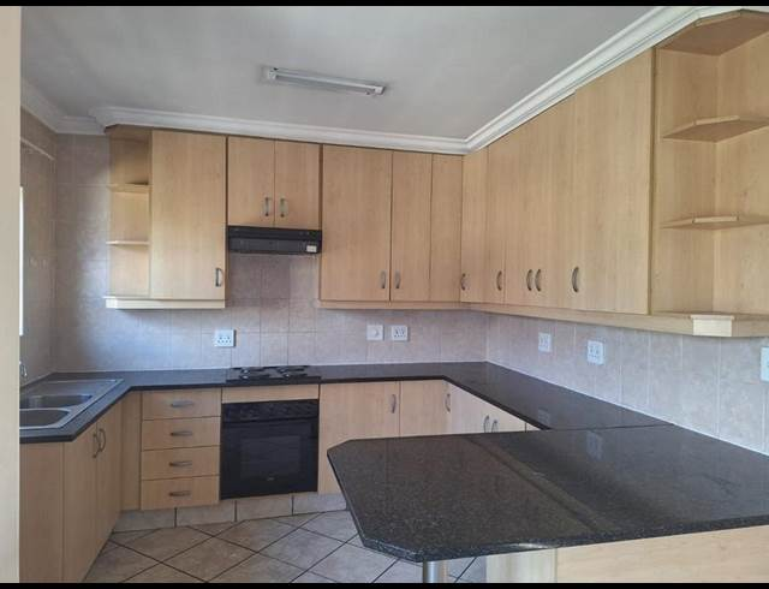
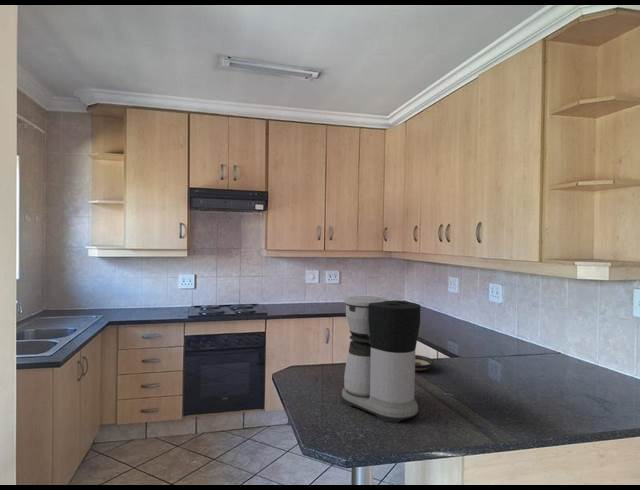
+ saucer (415, 363)
+ coffee maker (383, 351)
